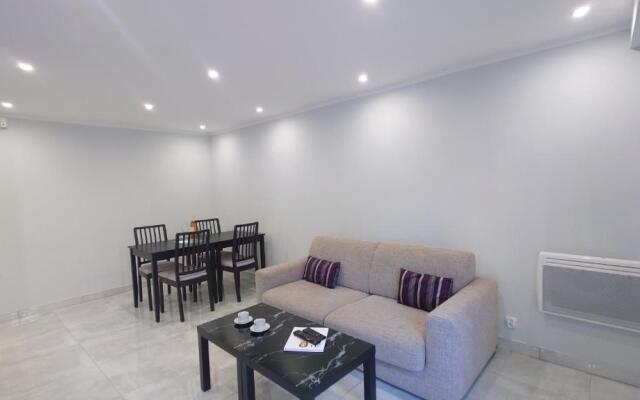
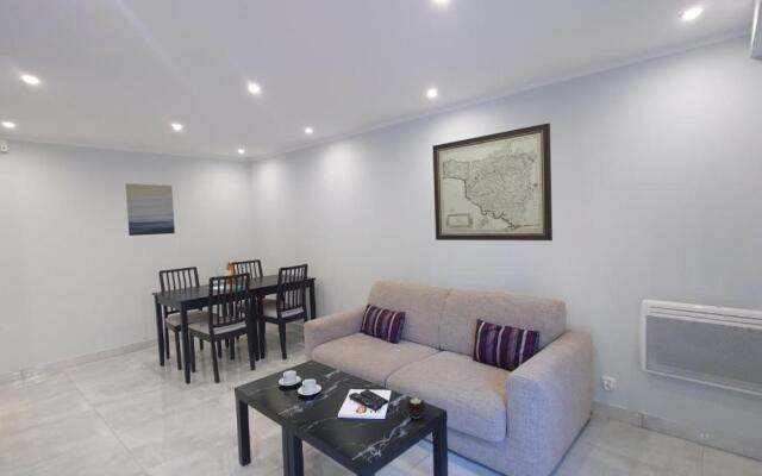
+ candle (416, 406)
+ wall art (151, 209)
+ wall art (486, 188)
